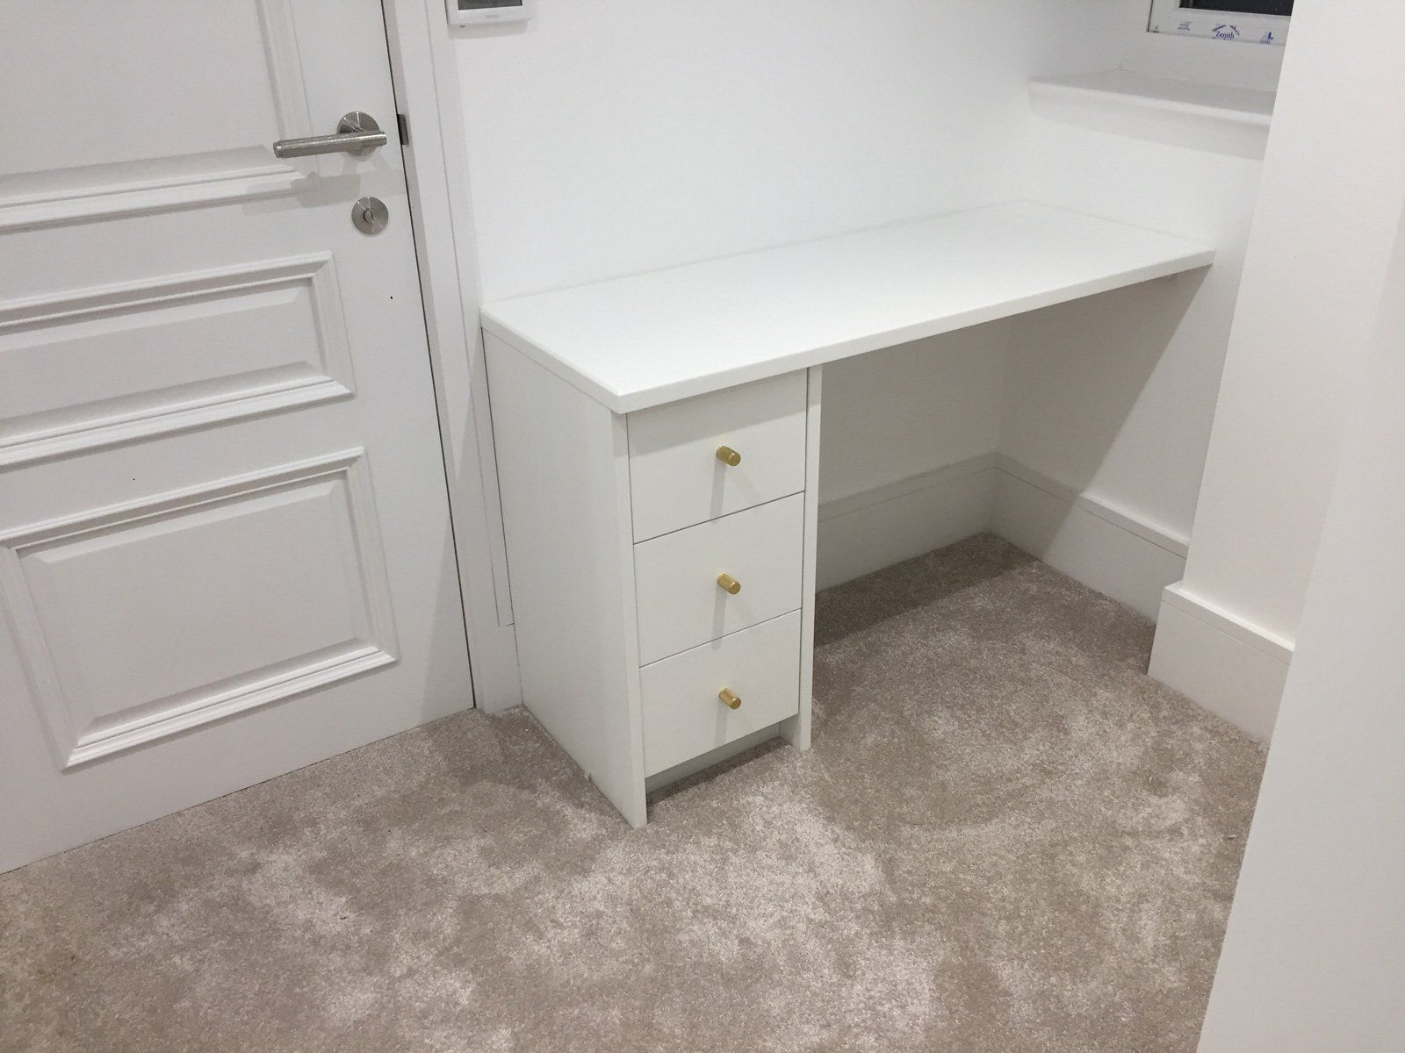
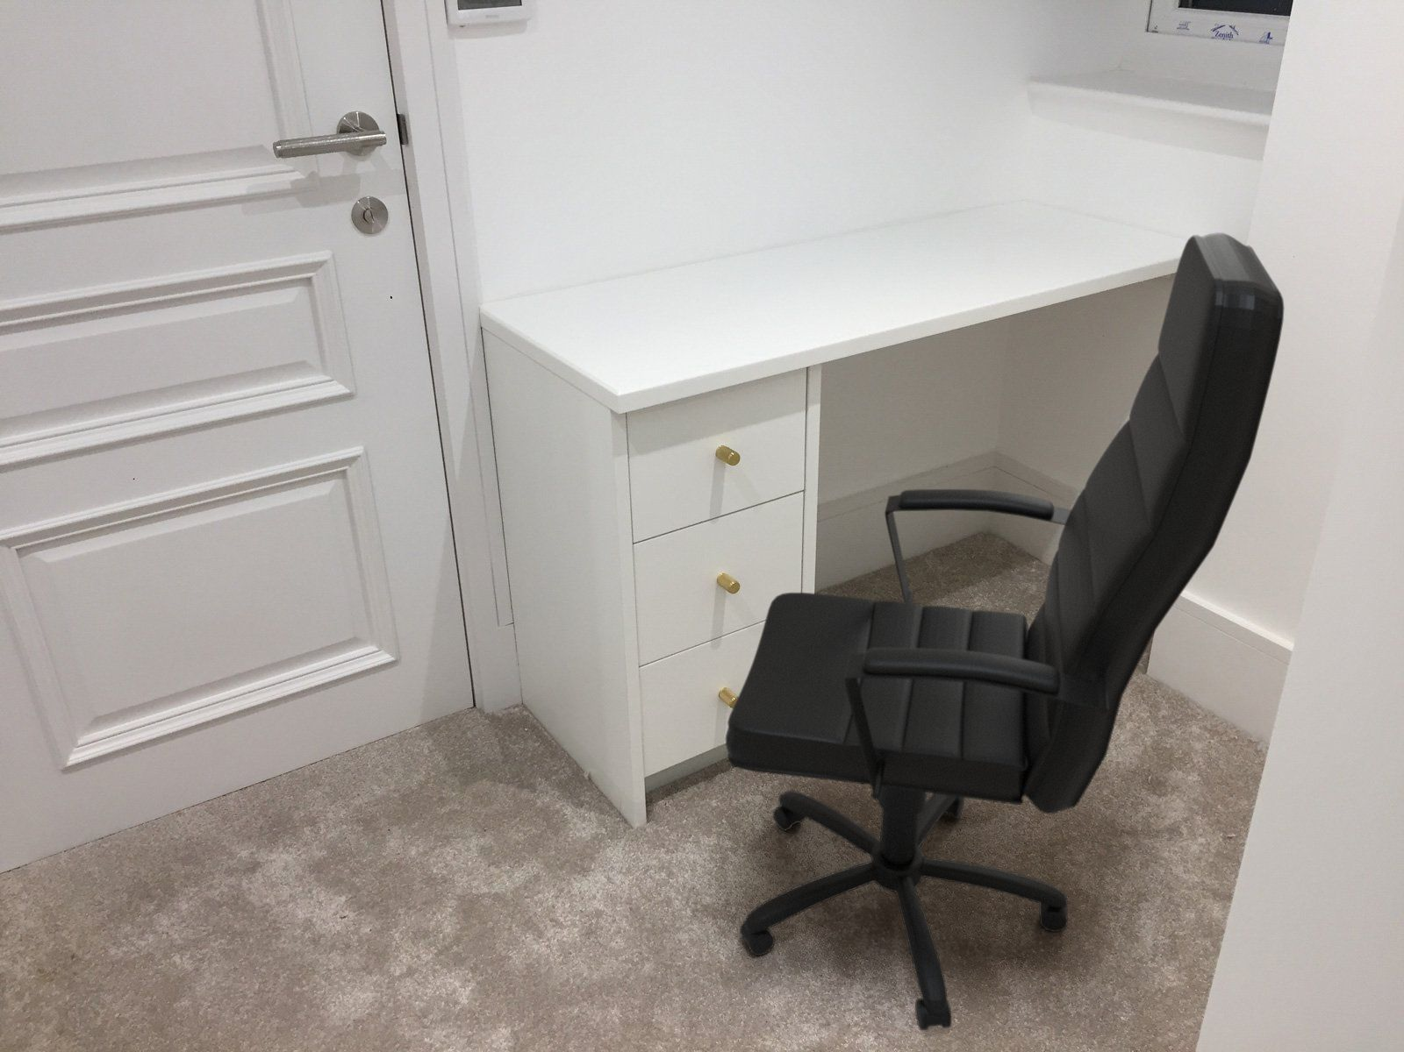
+ office chair (961, 623)
